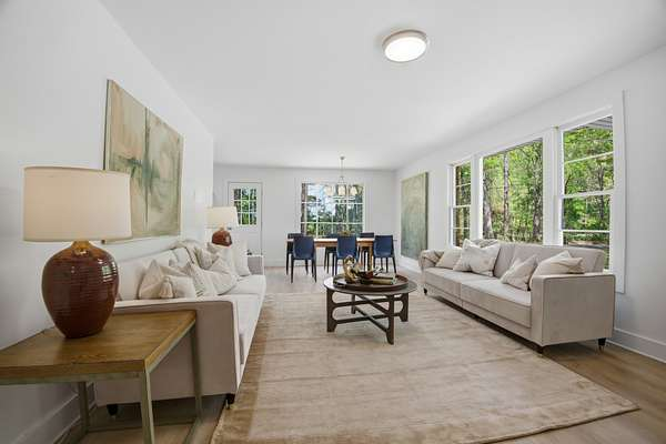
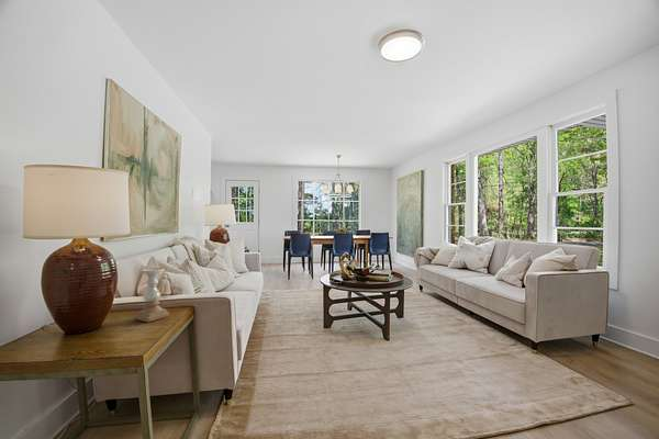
+ candle holder (152, 293)
